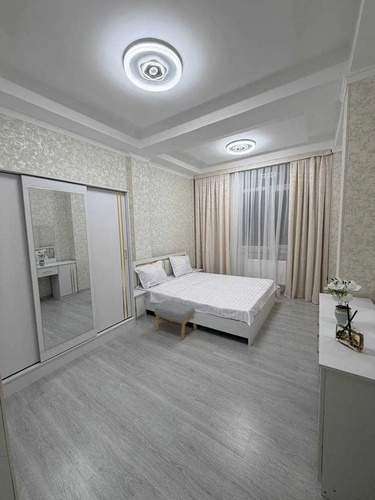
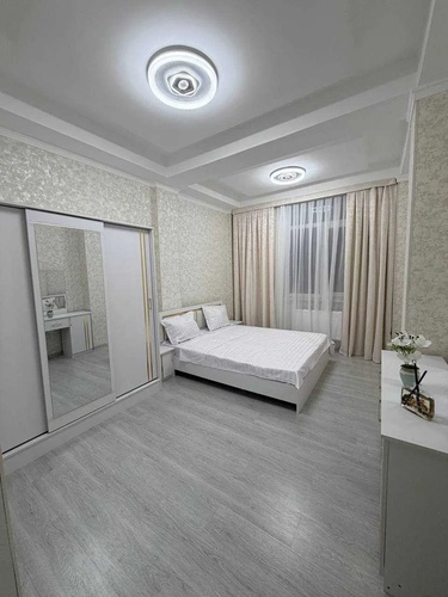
- footstool (175, 317)
